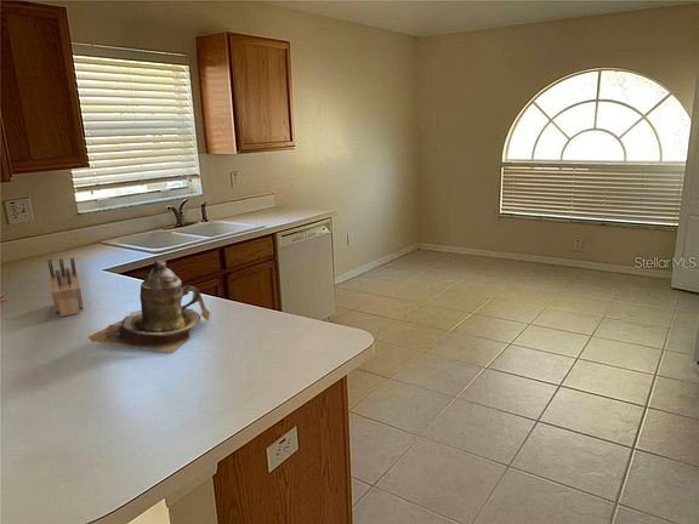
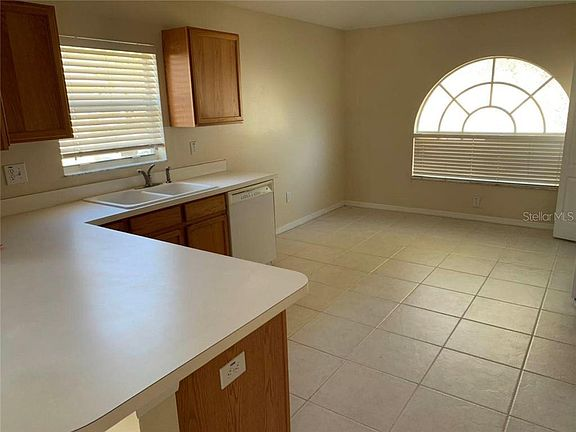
- knife block (64, 281)
- teapot (150, 298)
